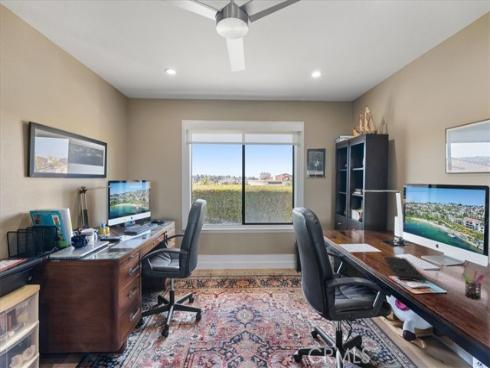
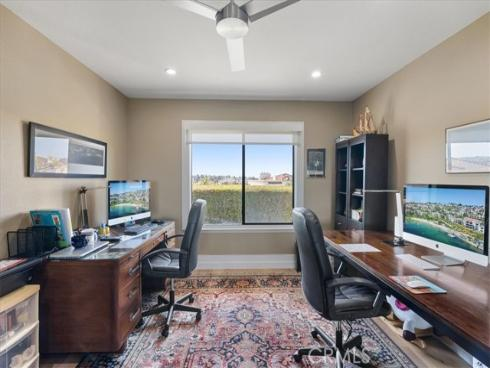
- pen holder (471, 283)
- keyboard (403, 267)
